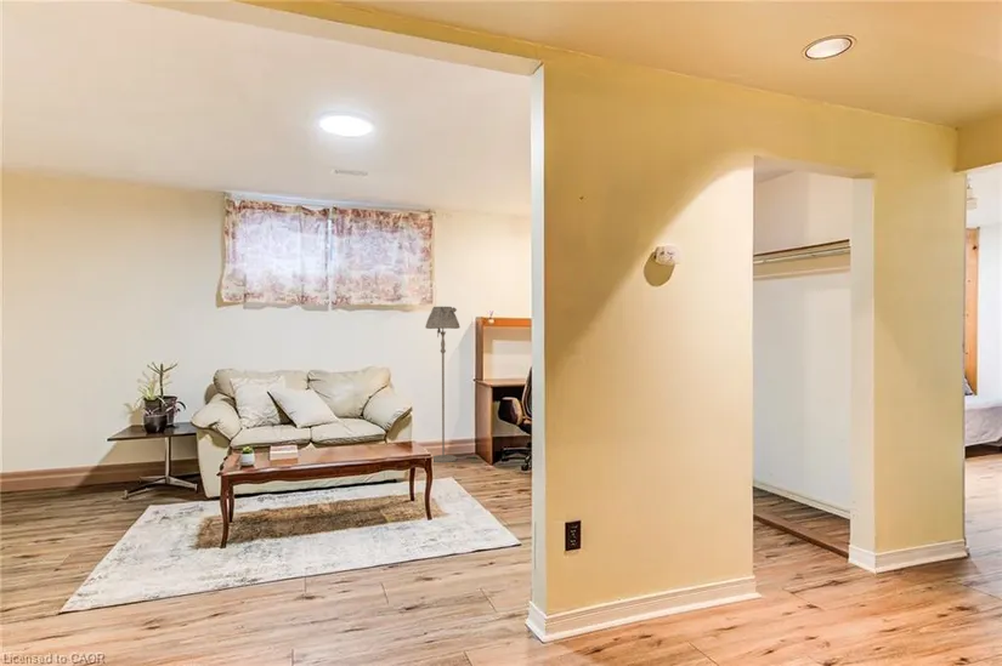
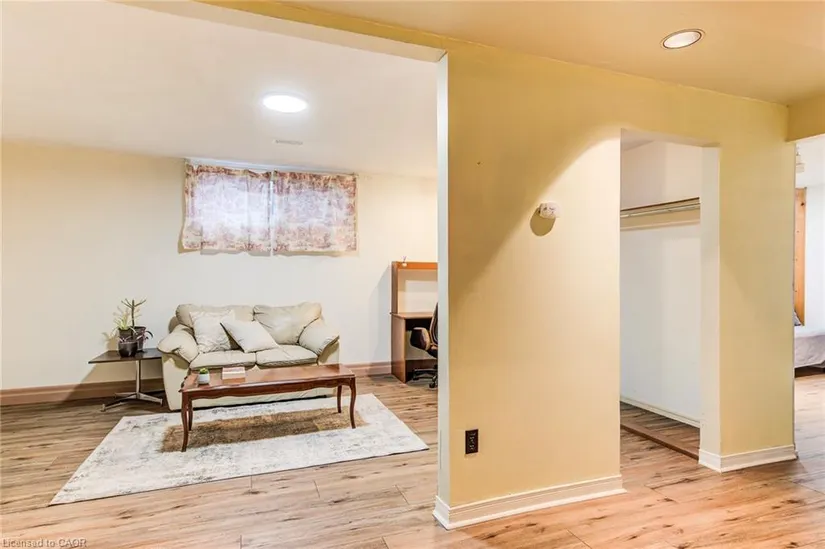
- floor lamp (442, 382)
